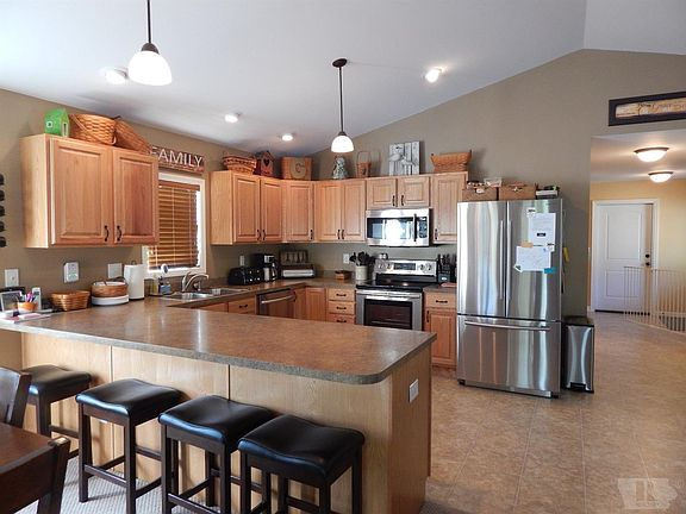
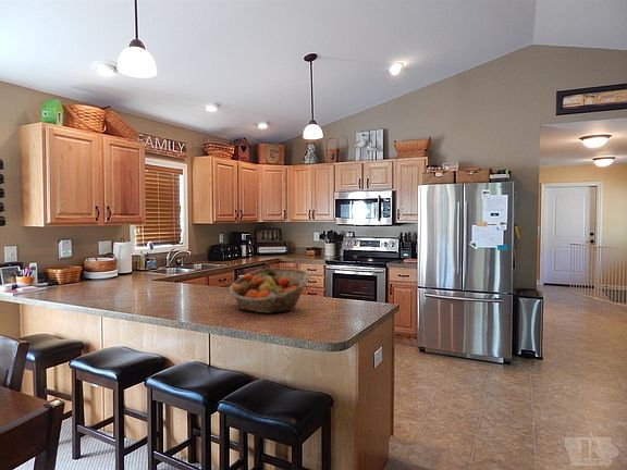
+ fruit basket (269, 288)
